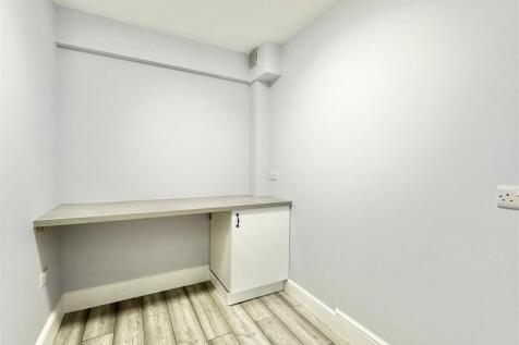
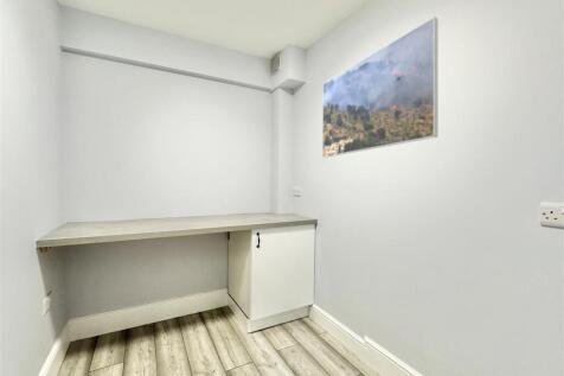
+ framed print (366, 103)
